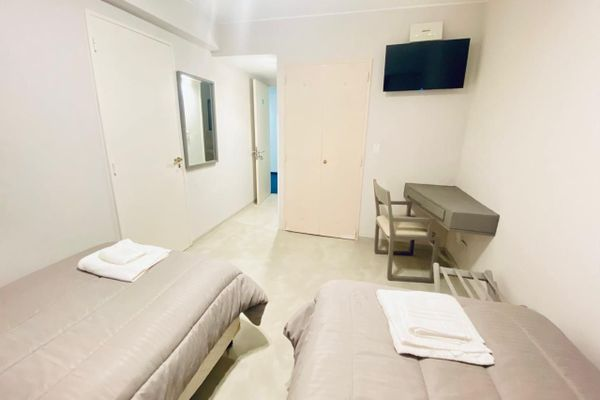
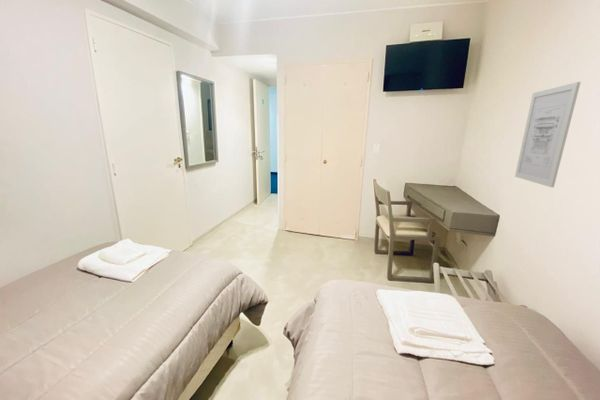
+ wall art (542, 136)
